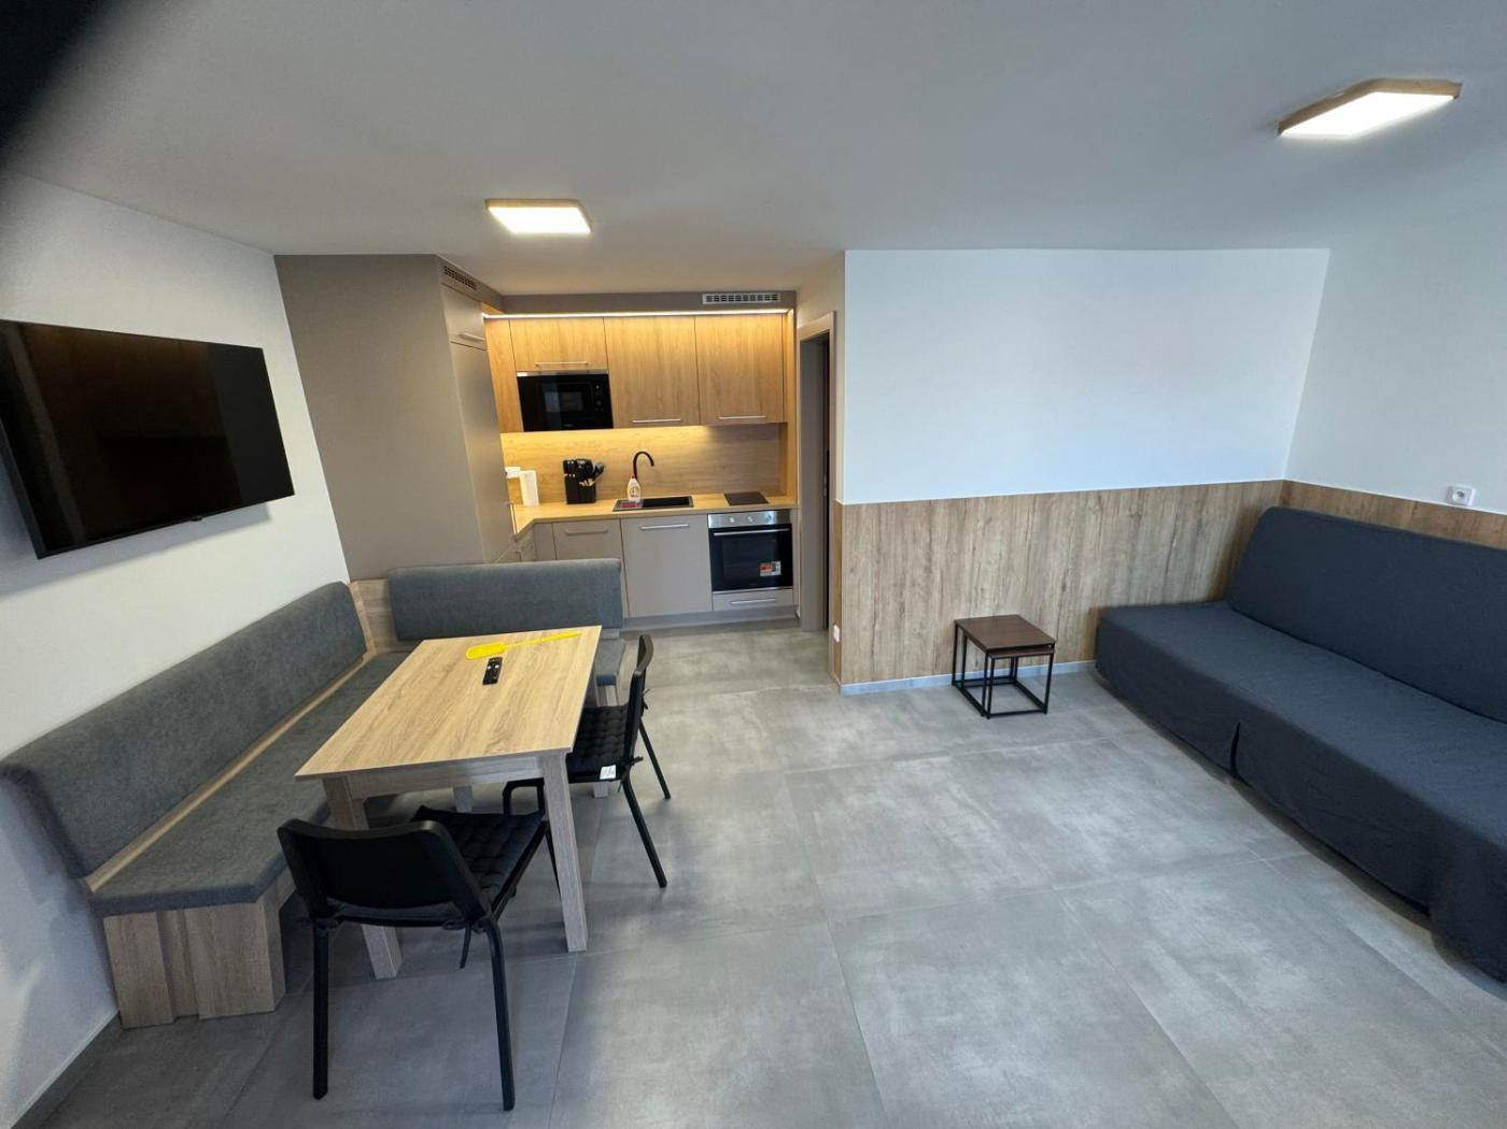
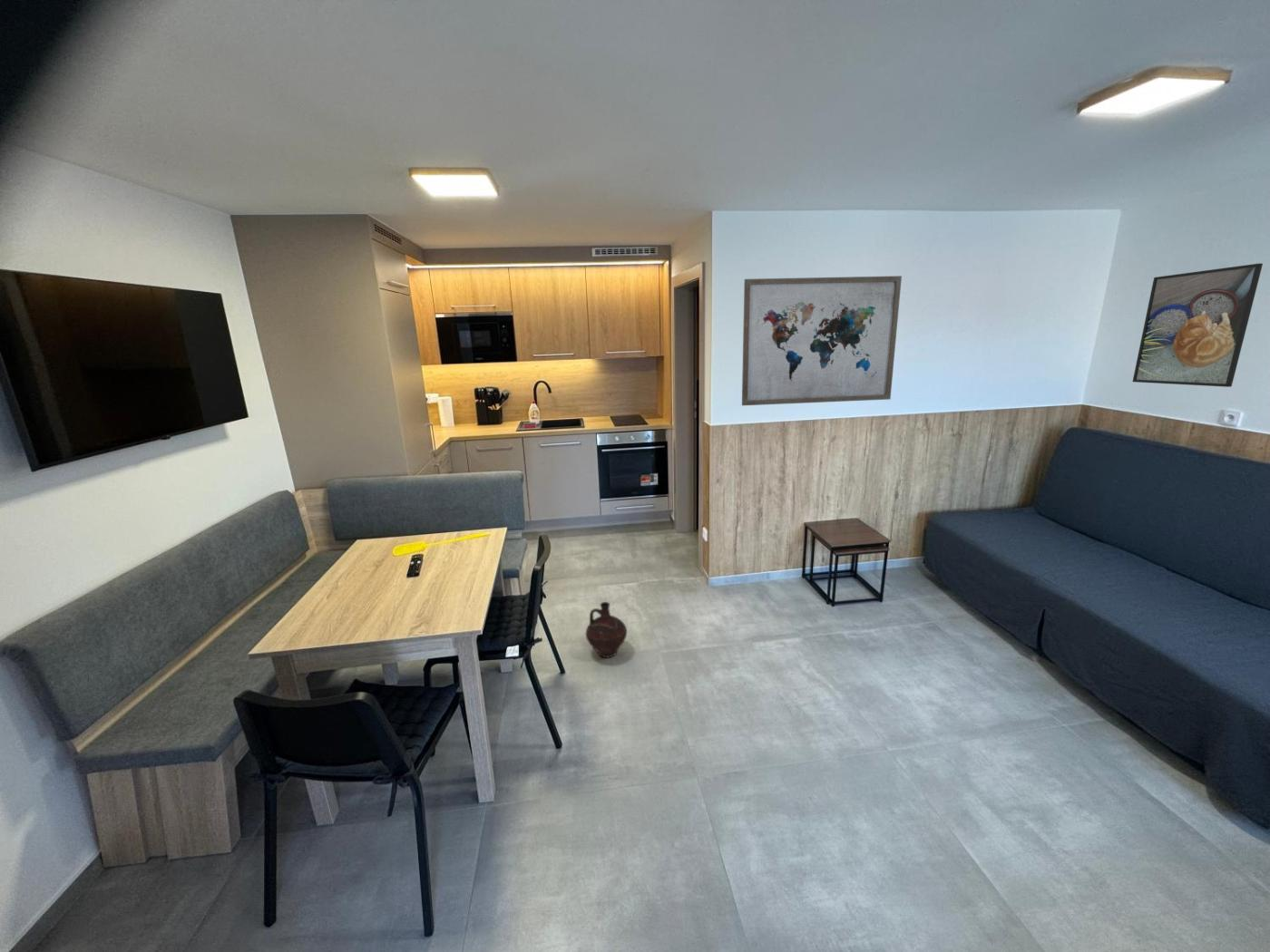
+ wall art (820, 342)
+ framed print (1190, 328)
+ ceramic jug (606, 628)
